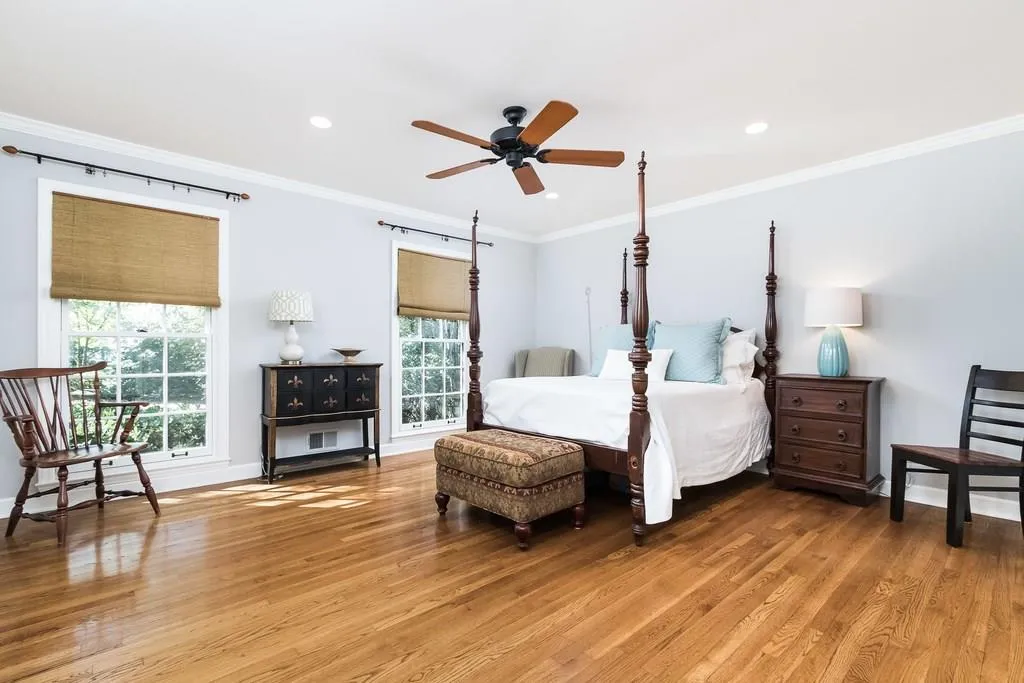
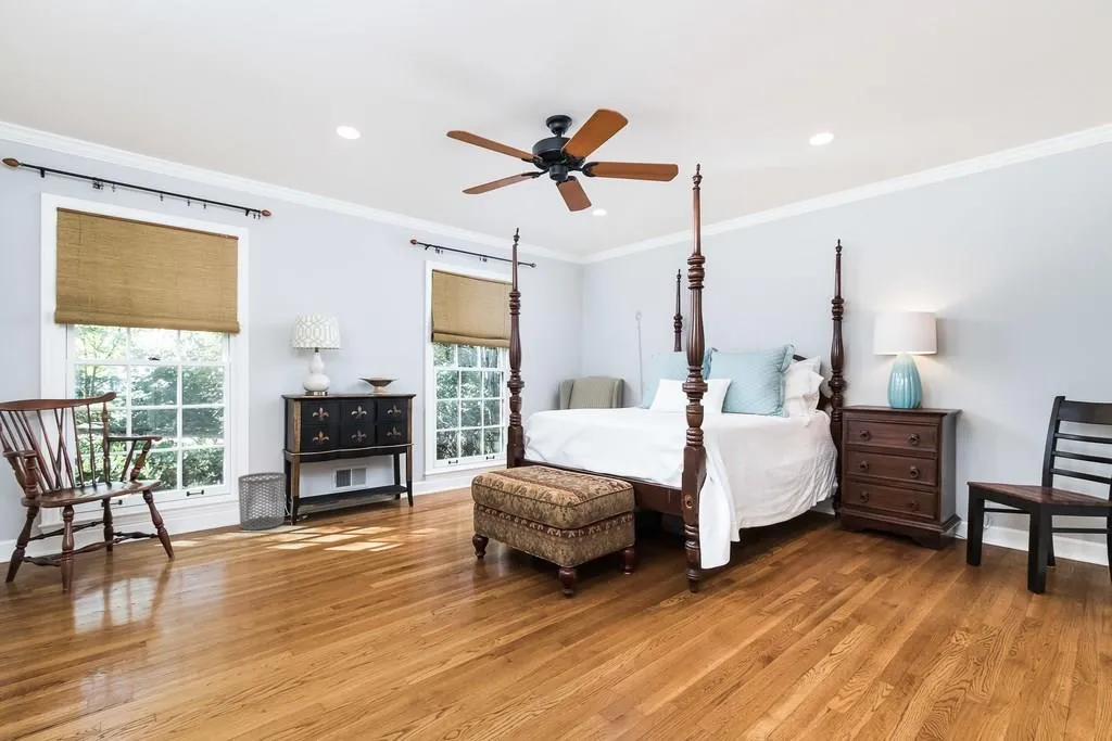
+ waste bin (262, 500)
